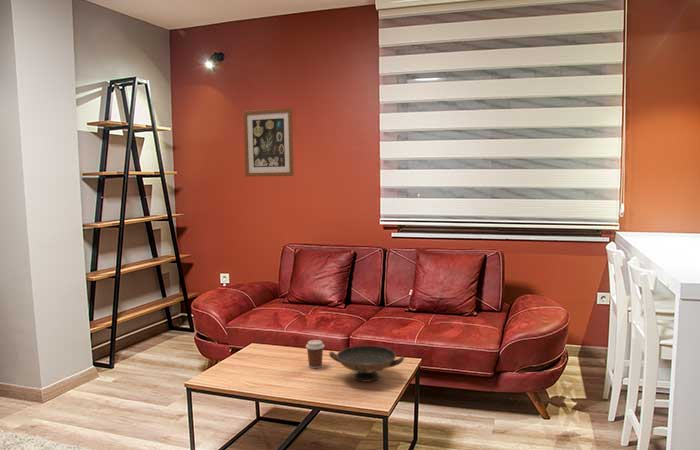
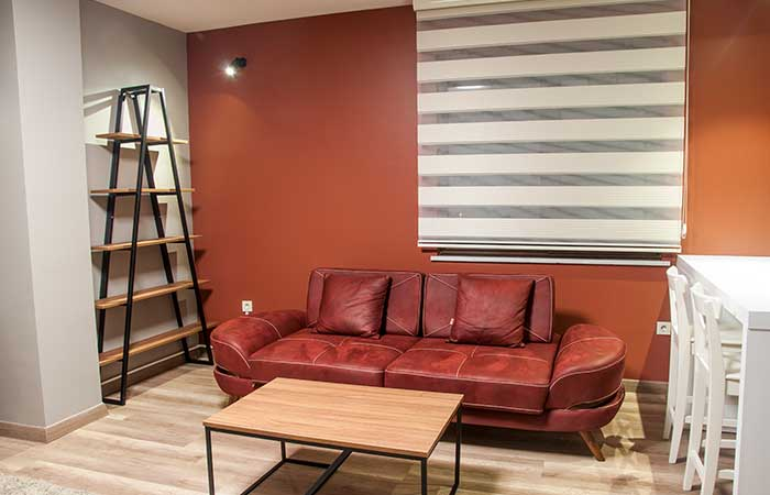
- decorative bowl (366, 365)
- wall art (268, 143)
- coffee cup (315, 353)
